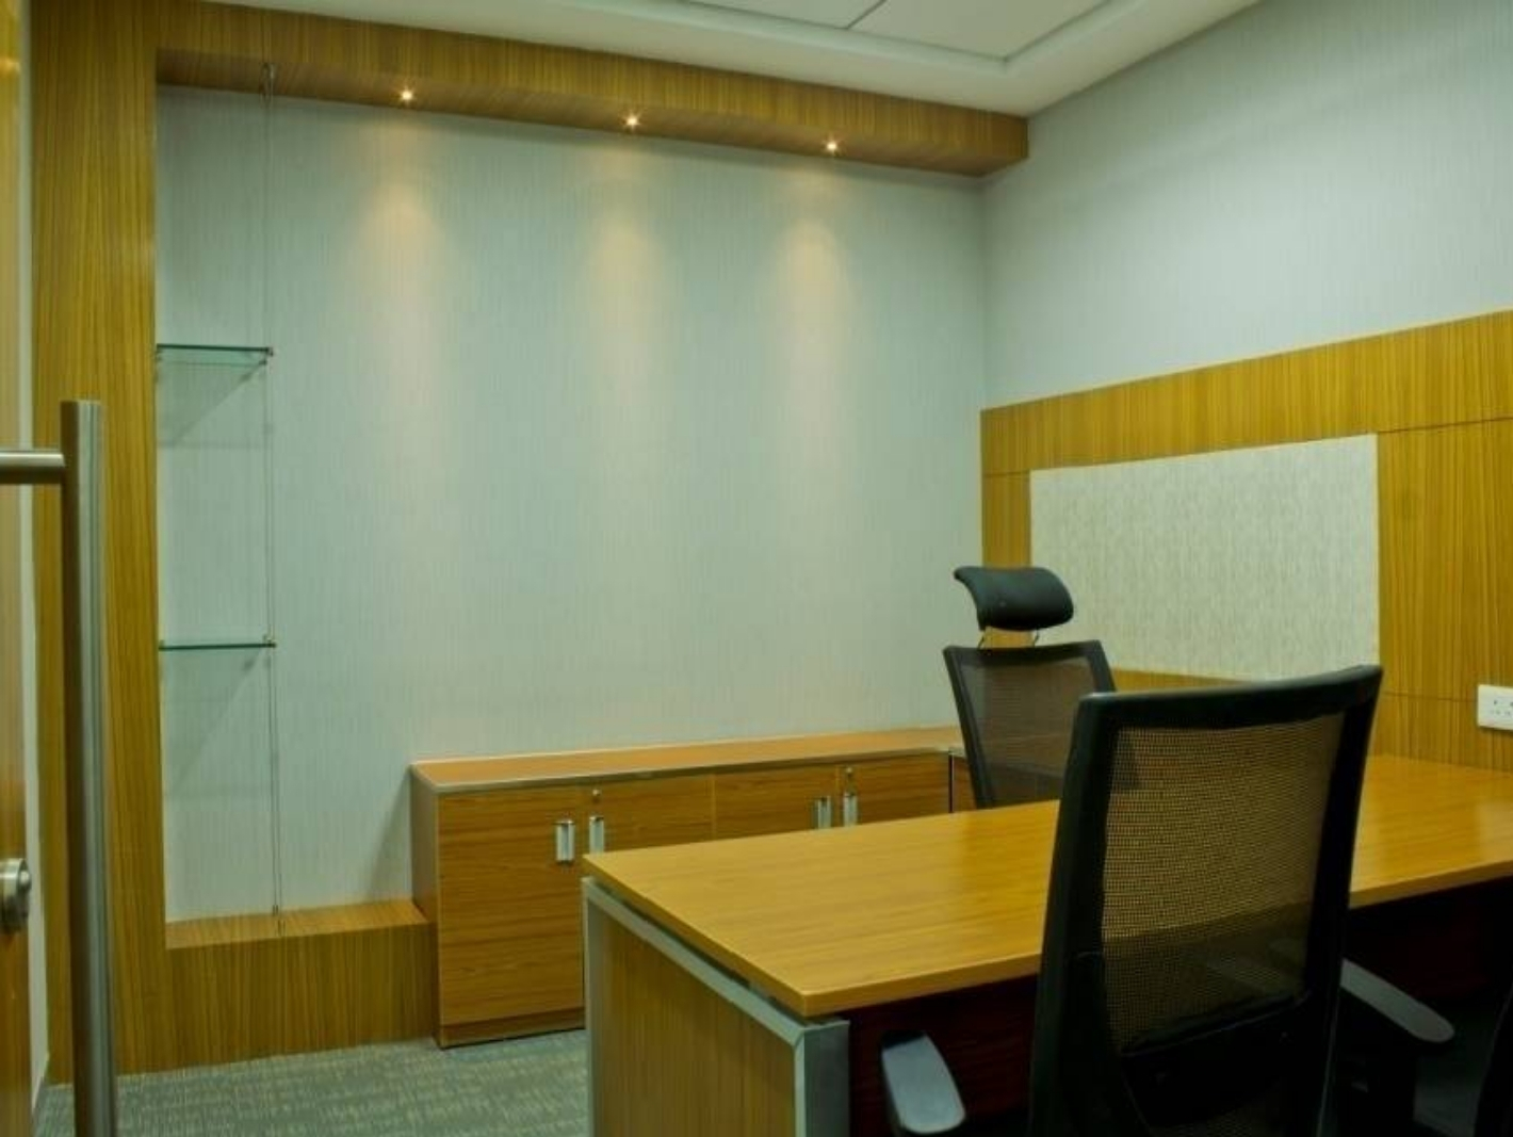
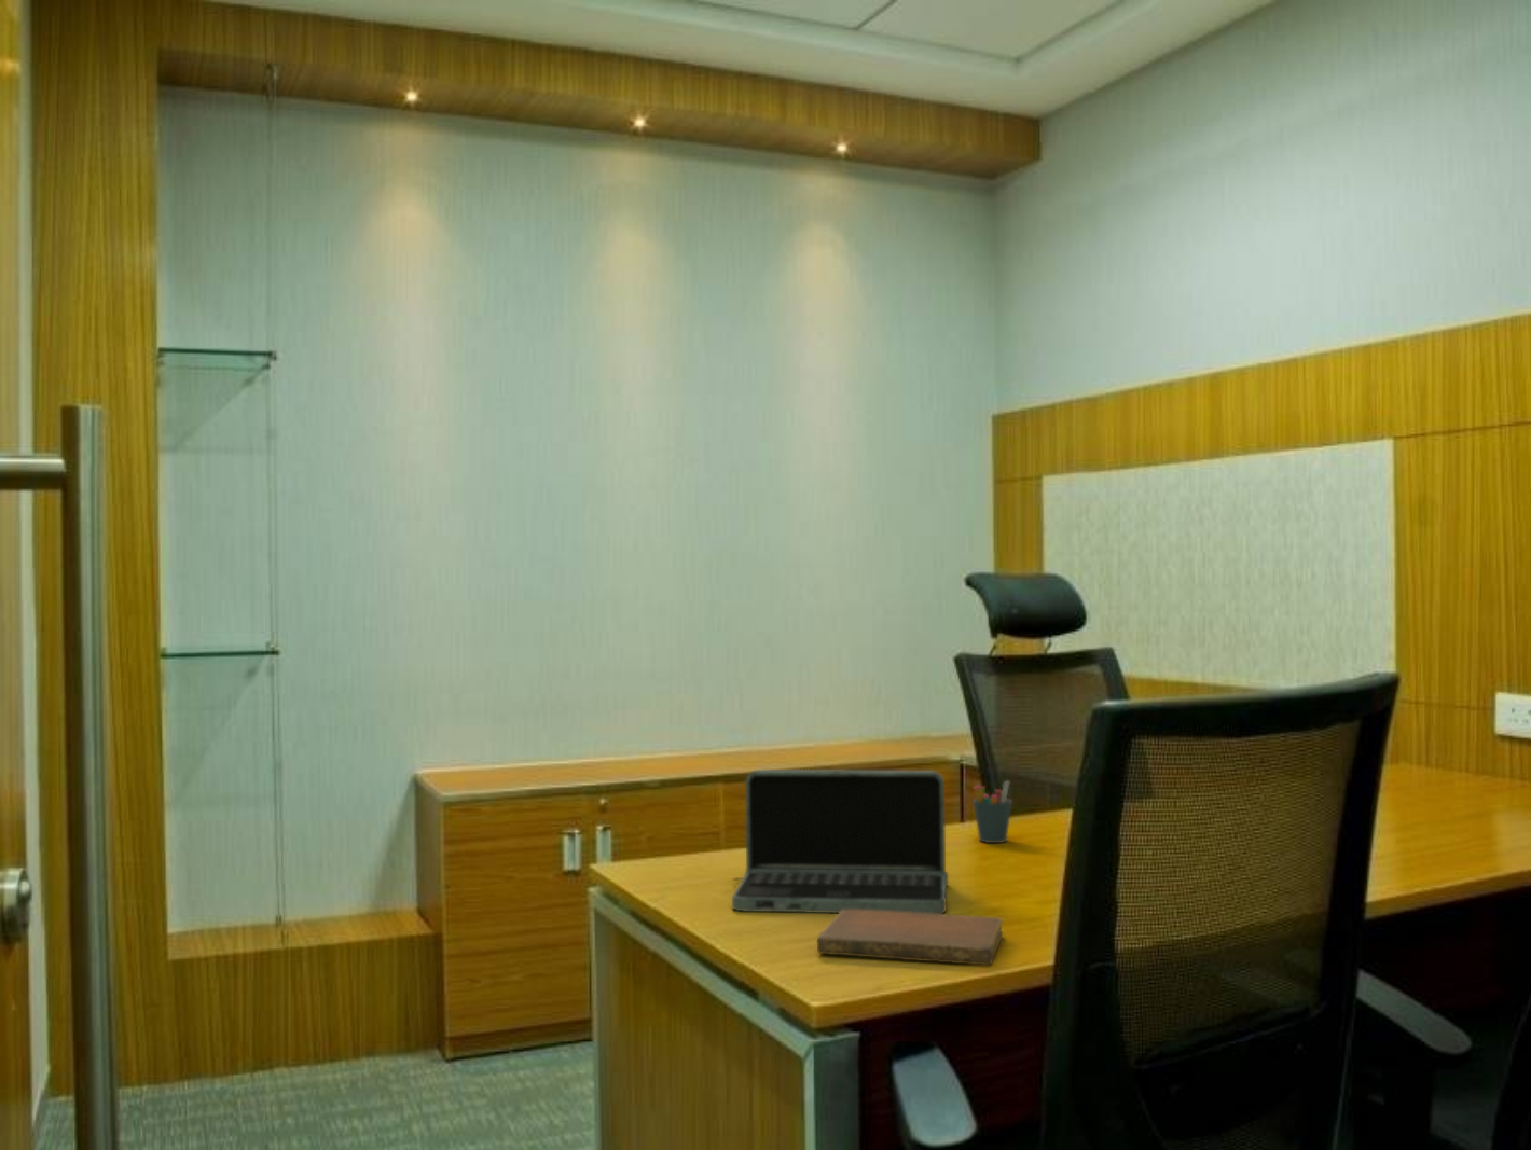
+ pen holder (992, 809)
+ notebook (912, 935)
+ laptop (835, 835)
